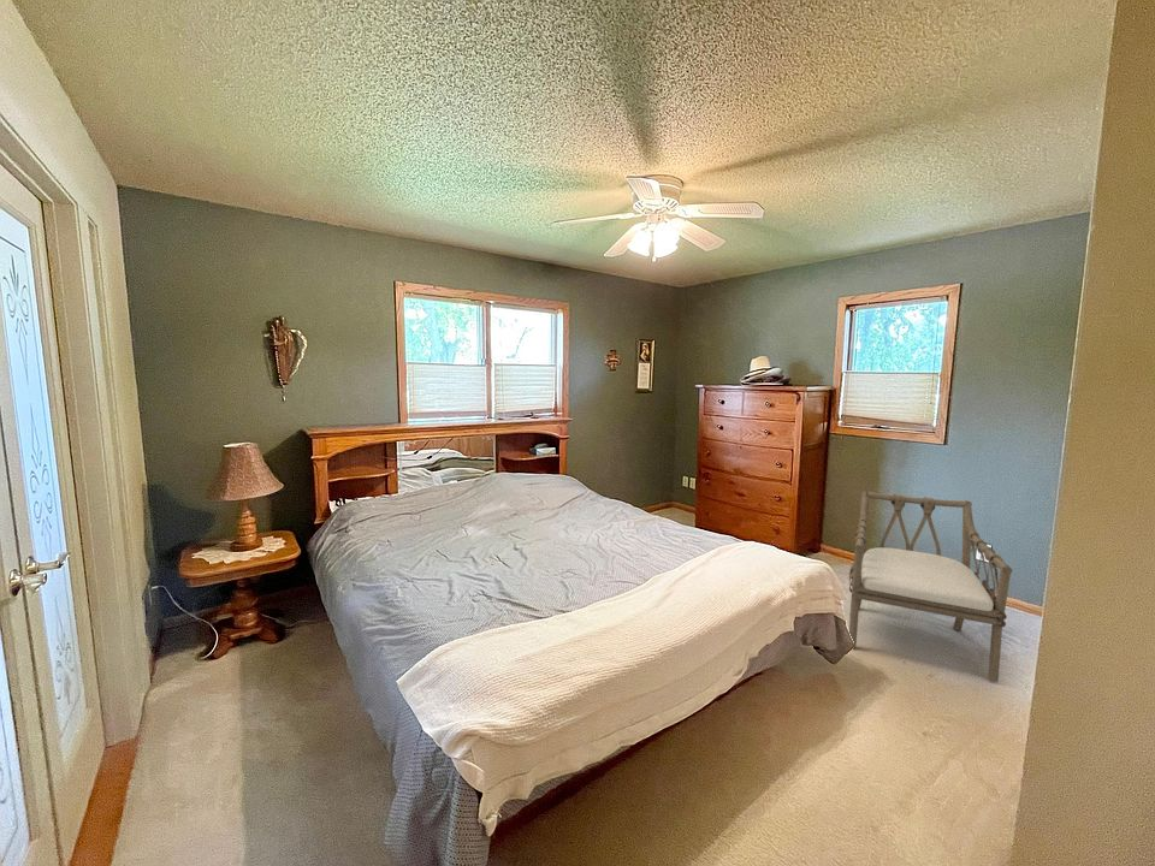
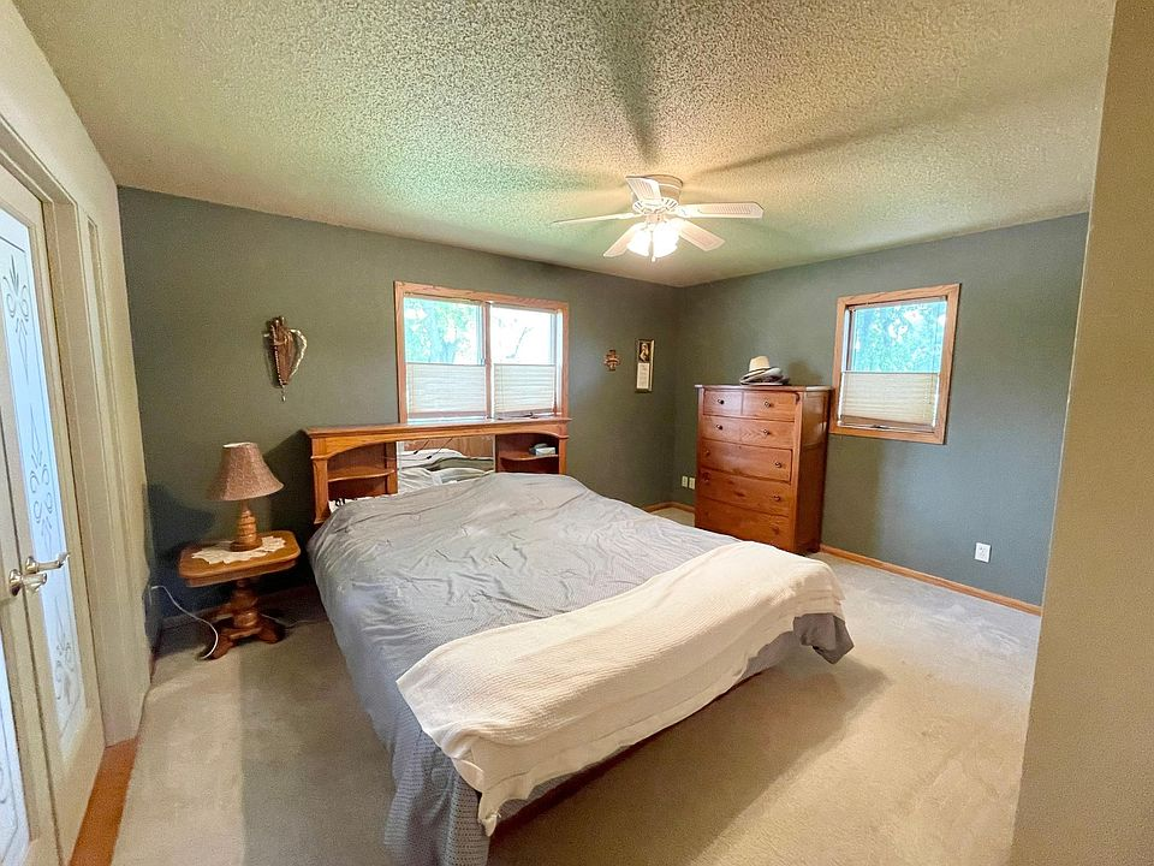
- armchair (916, 571)
